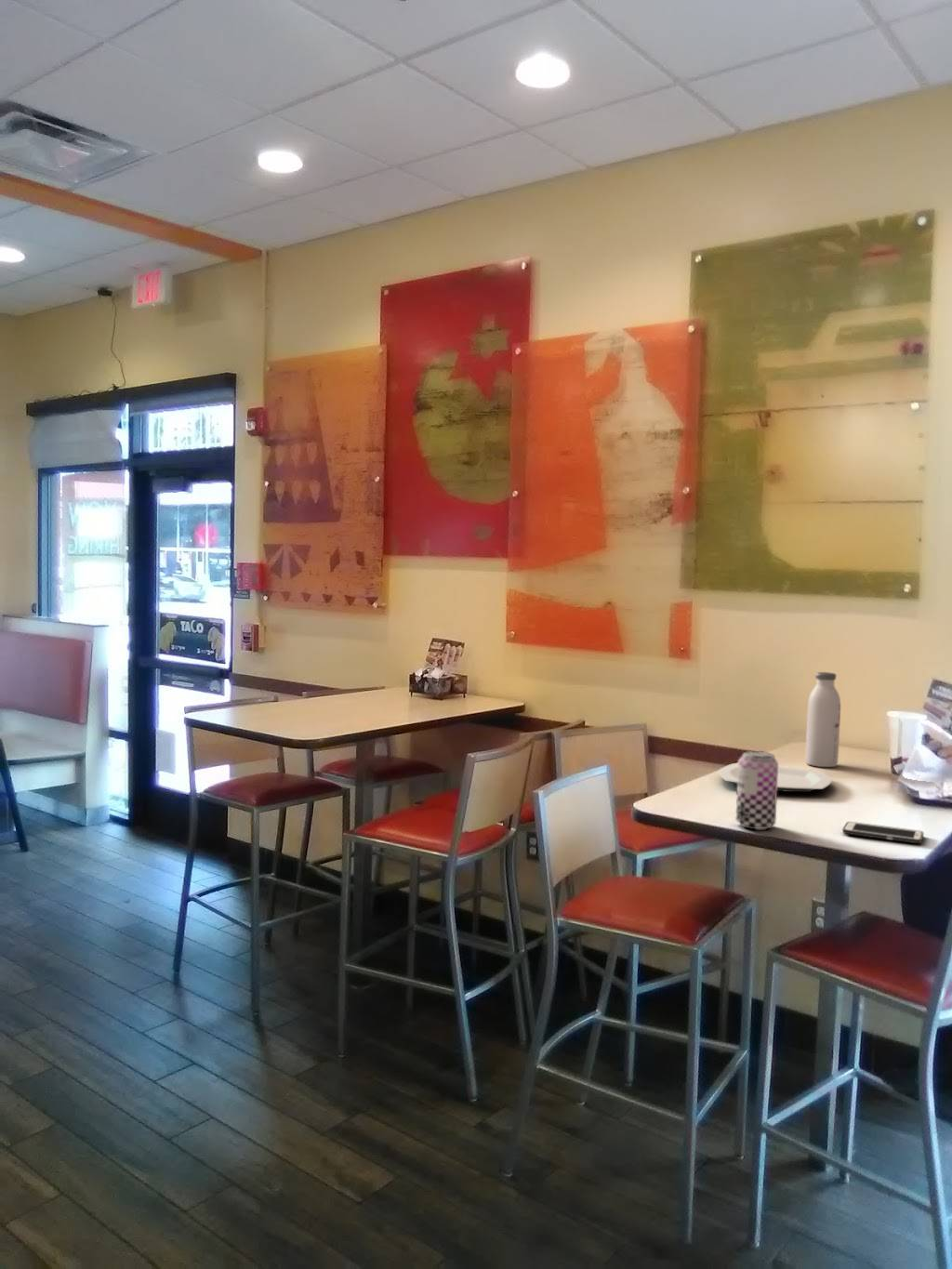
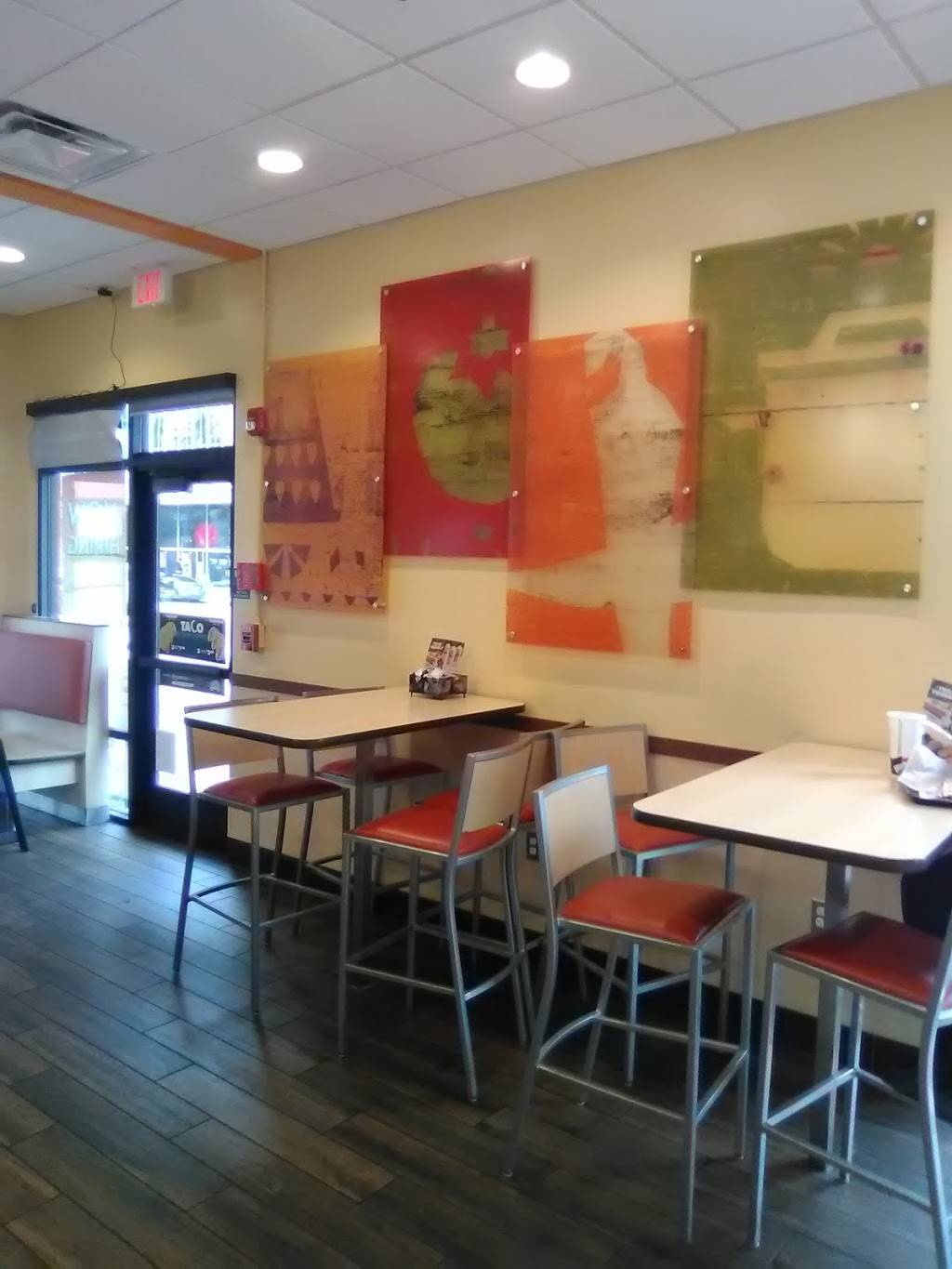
- cell phone (882, 832)
- water bottle (823, 719)
- beer can (757, 789)
- plate (777, 780)
